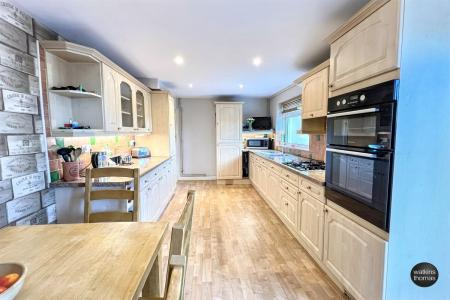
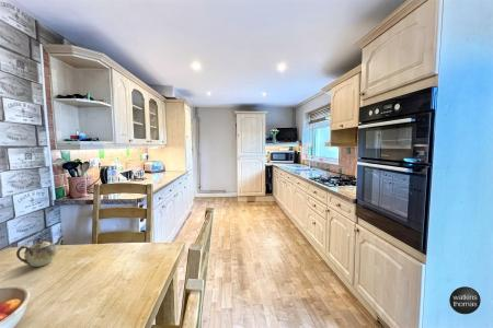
+ teapot (43, 249)
